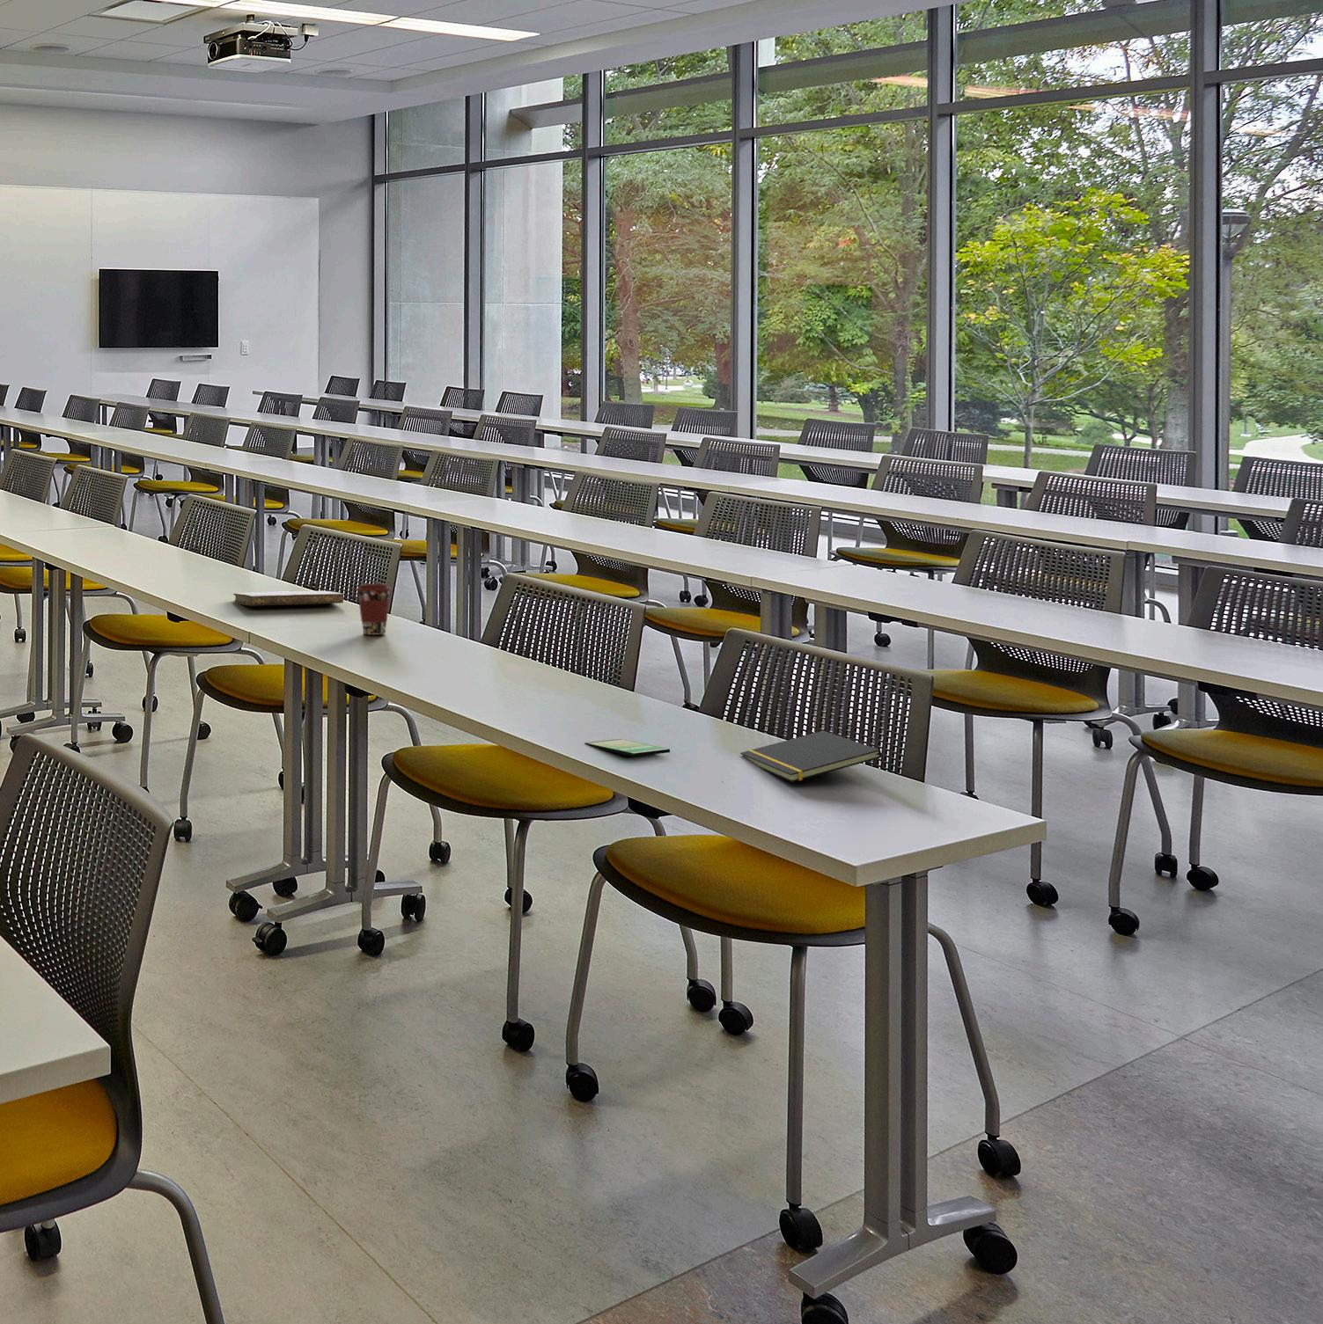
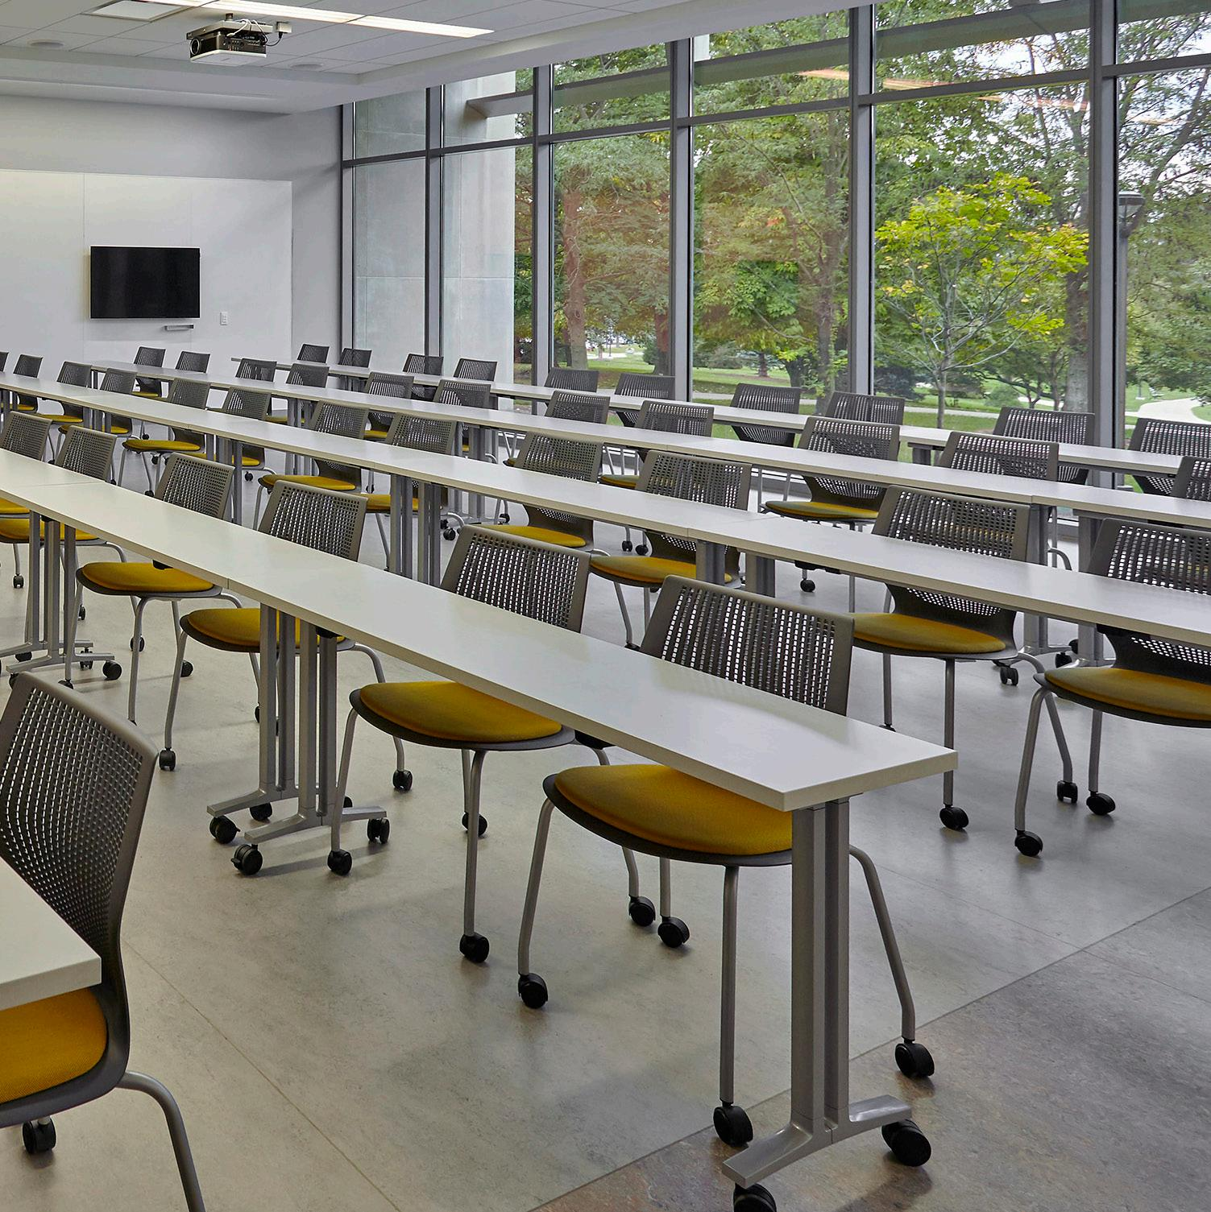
- notebook (288, 597)
- smartphone (623, 747)
- coffee cup (373, 609)
- notepad (808, 755)
